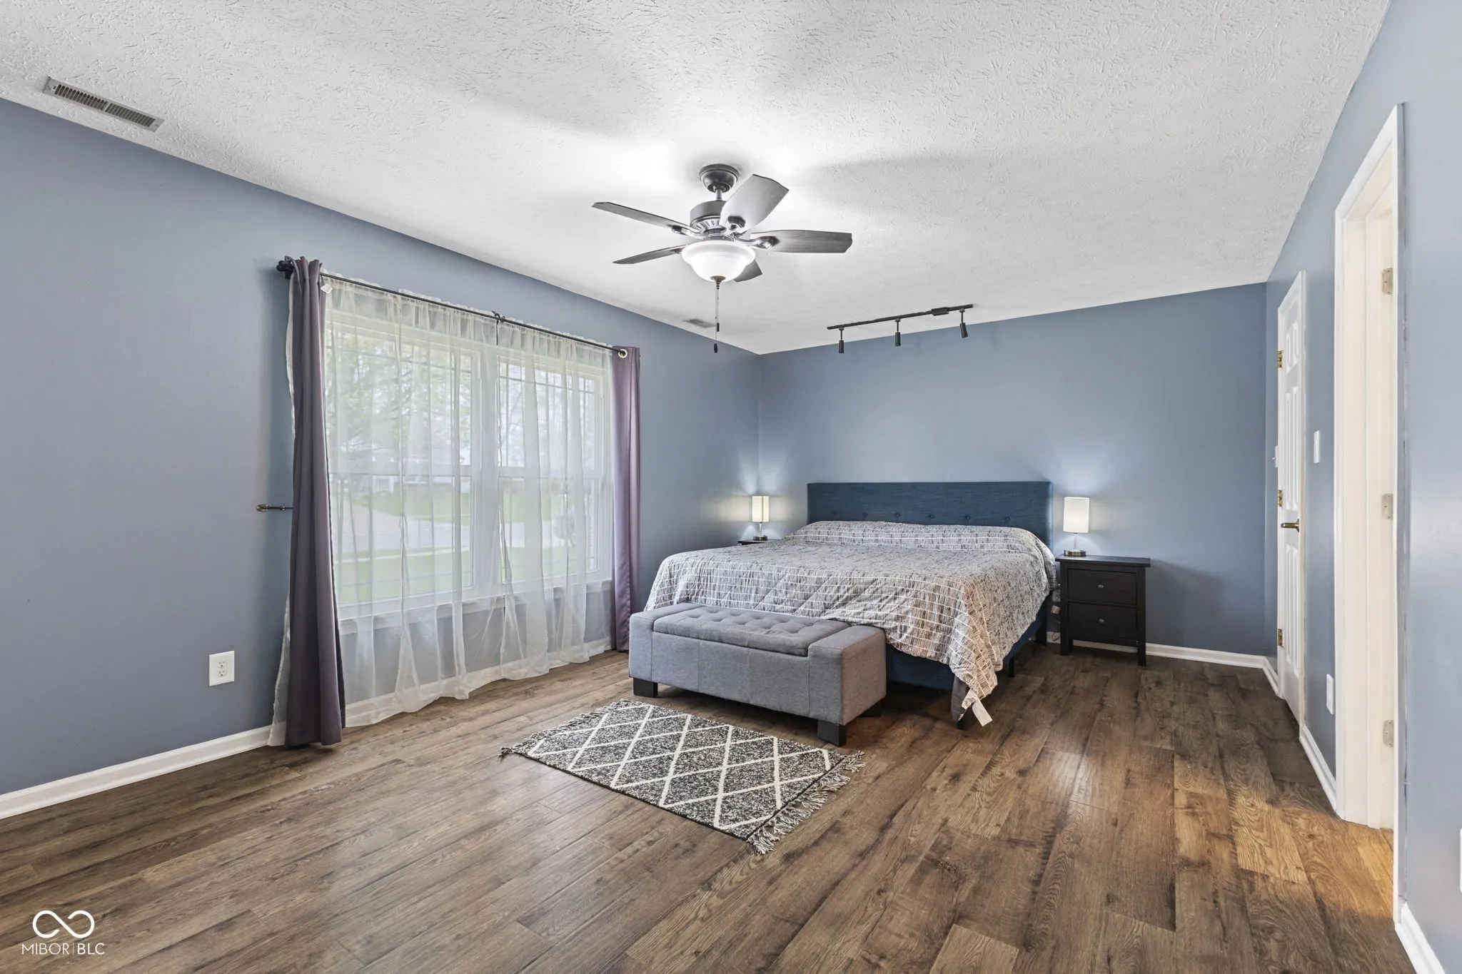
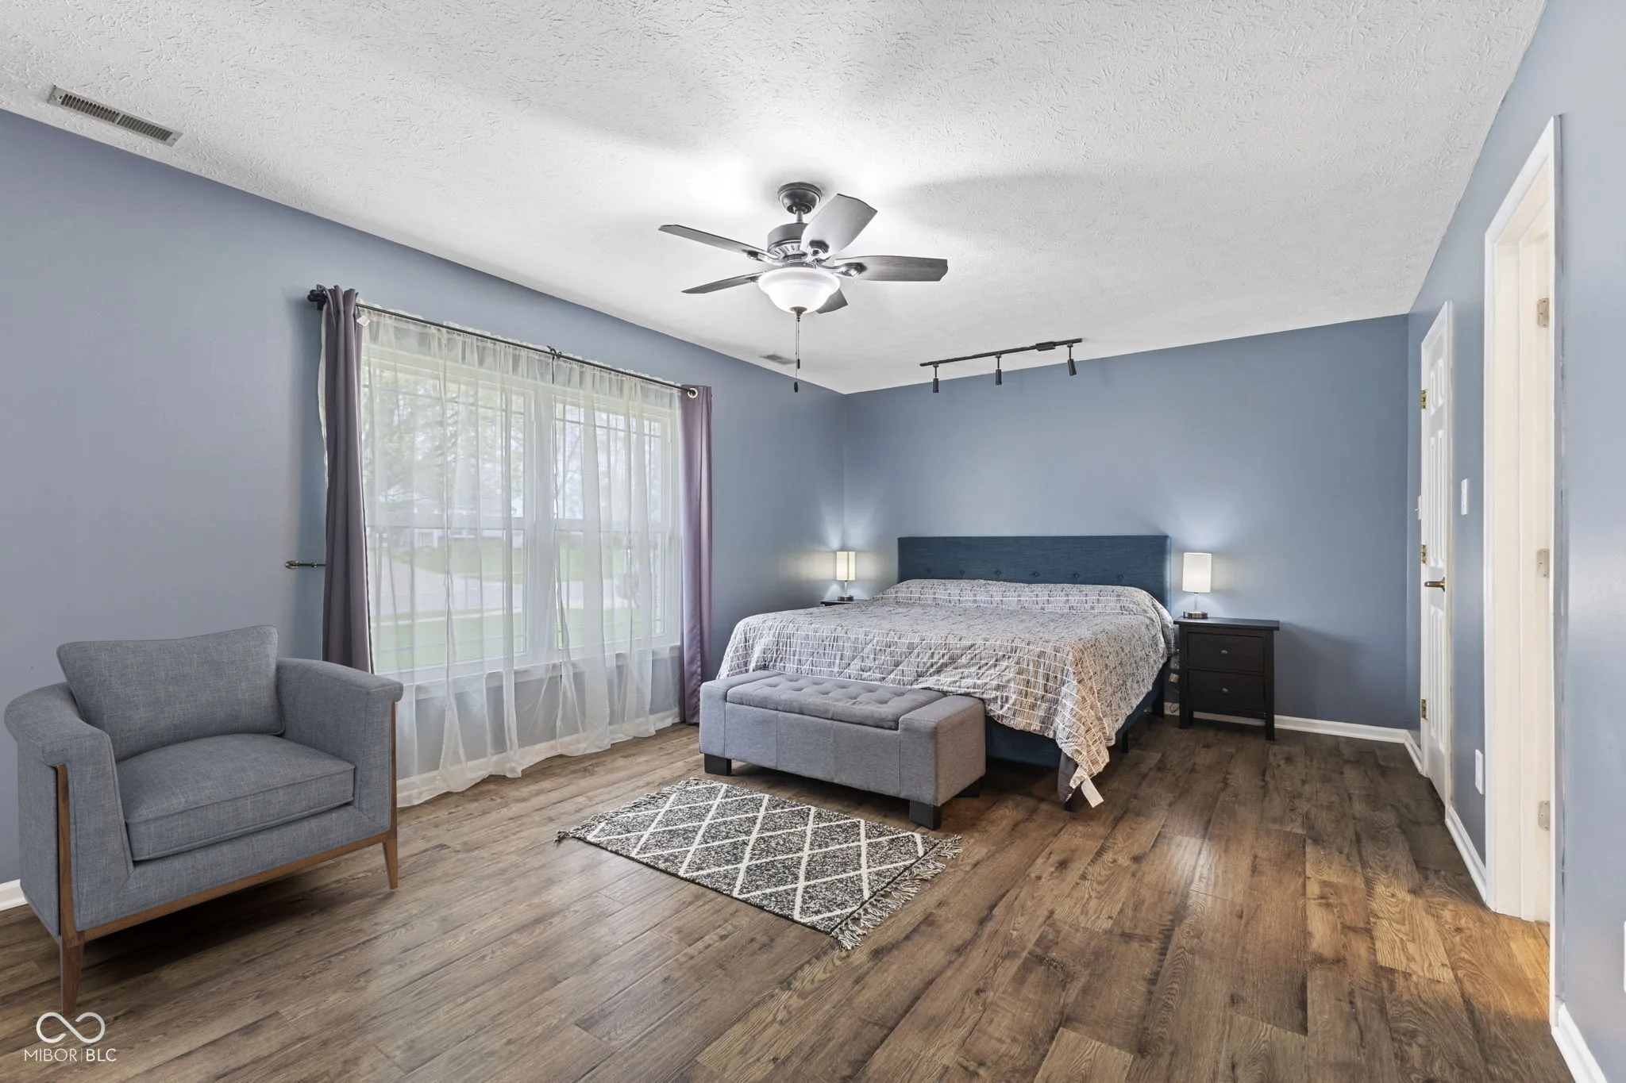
+ armchair (204, 770)
